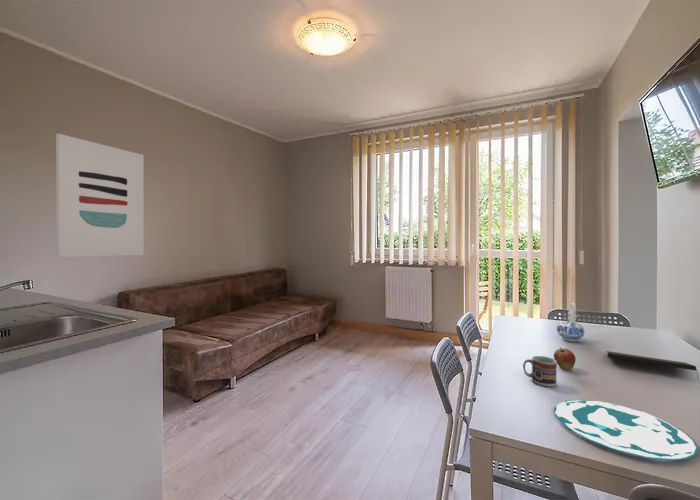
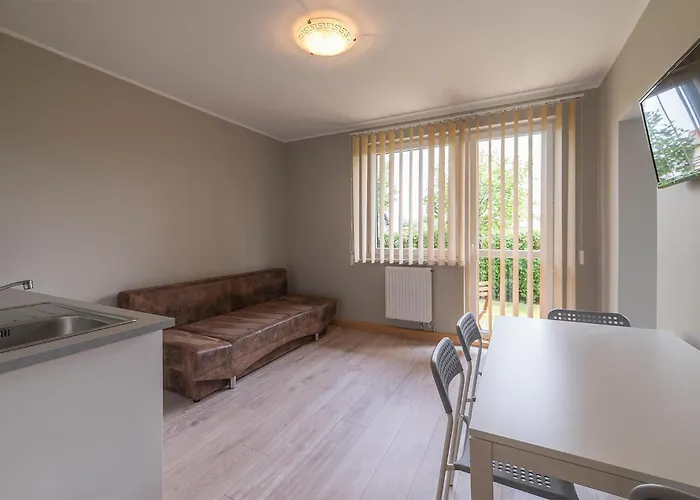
- notepad (646, 359)
- wall art (104, 200)
- fruit (564, 357)
- plate (618, 420)
- cup (539, 370)
- ceramic pitcher (570, 320)
